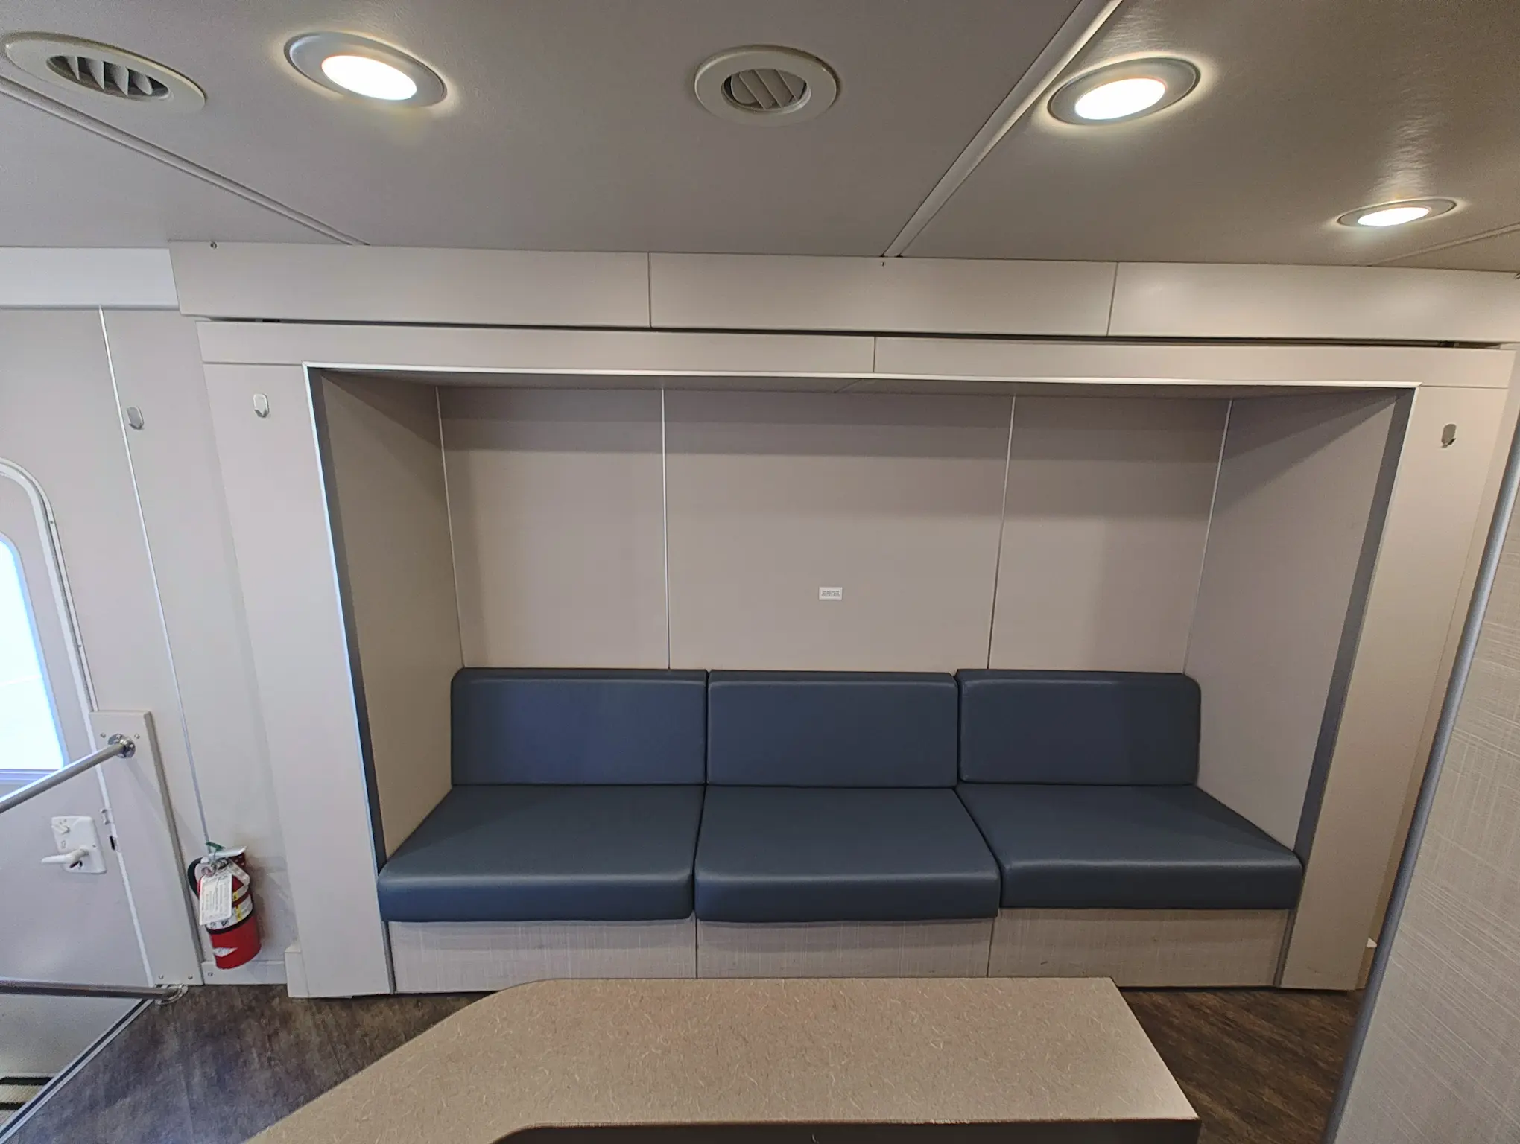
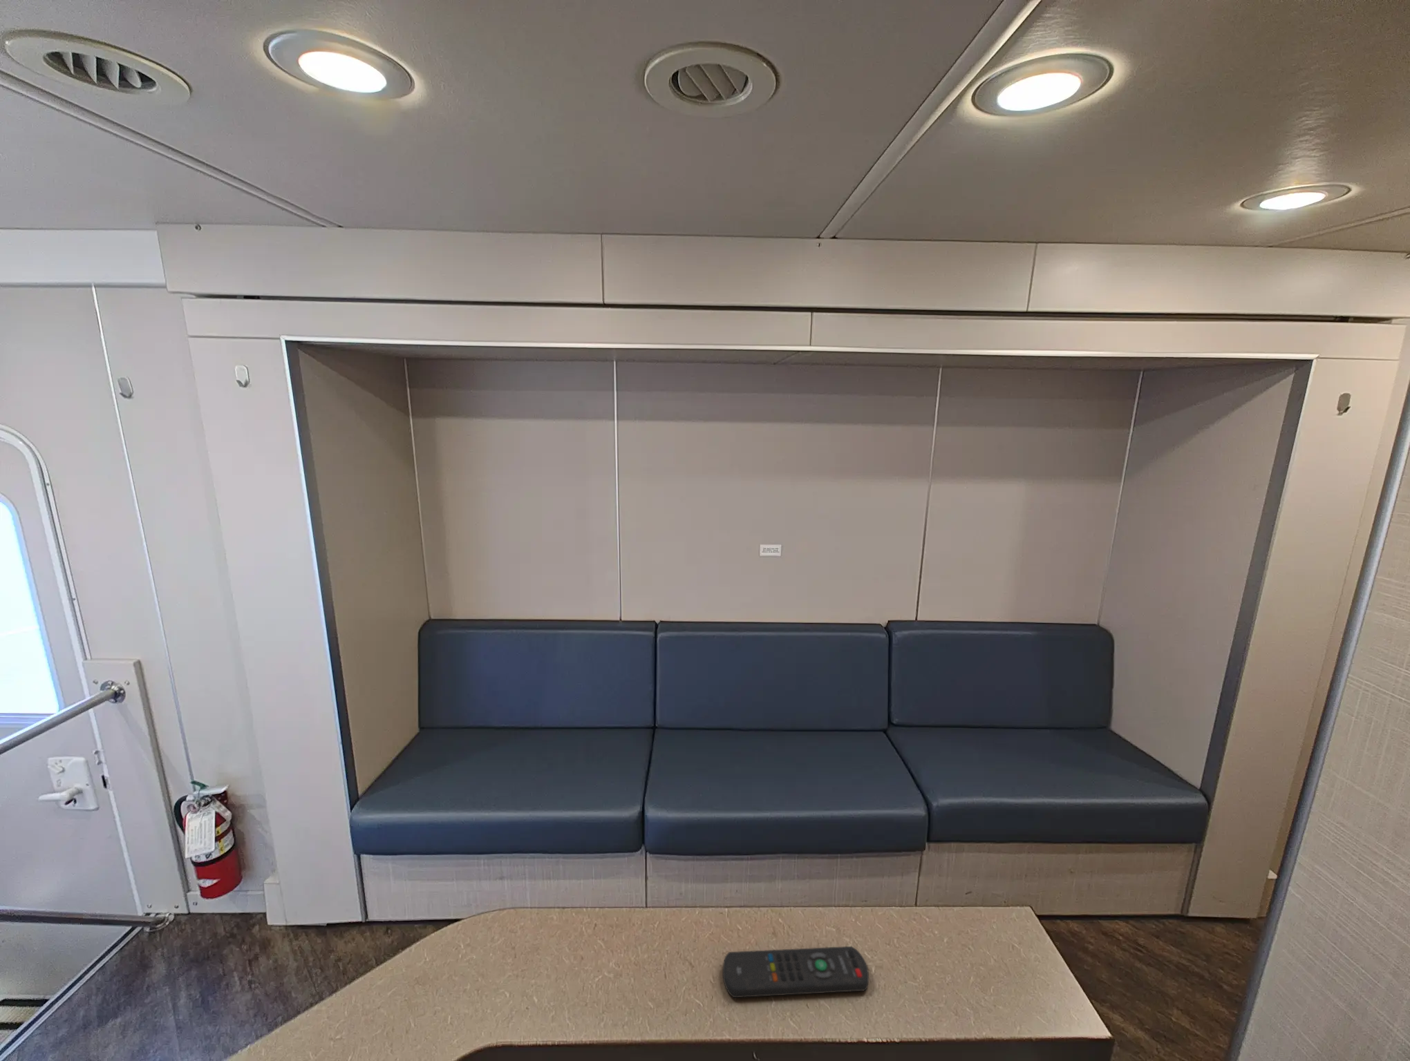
+ remote control (795, 971)
